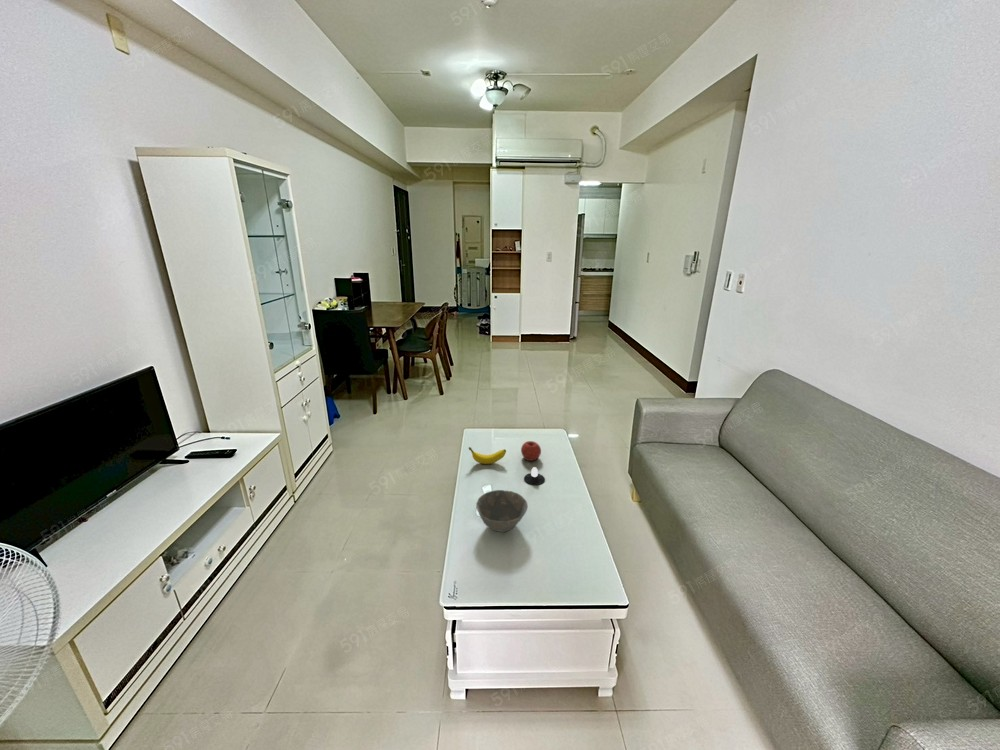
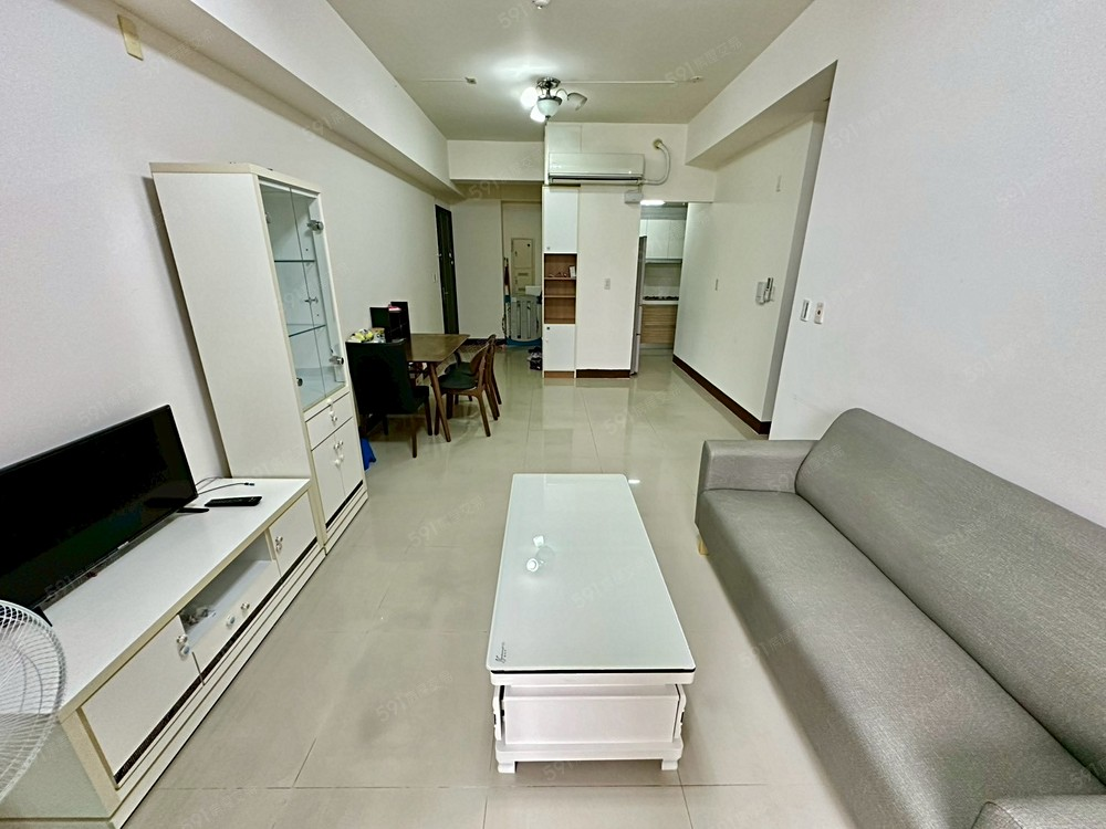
- candle (534, 473)
- bowl (501, 515)
- fruit (530, 449)
- banana (487, 455)
